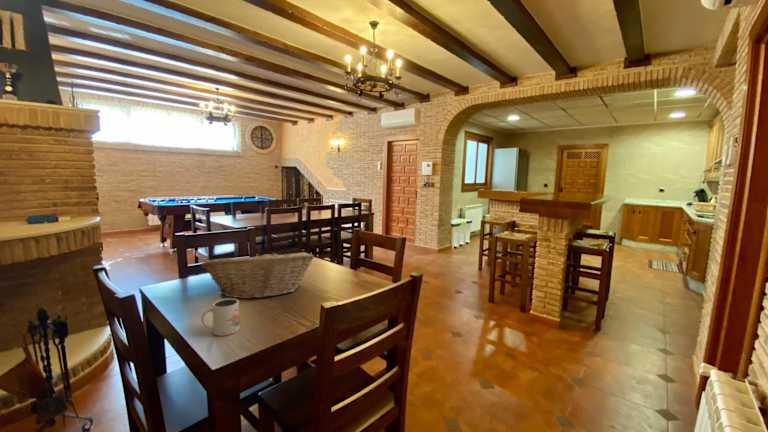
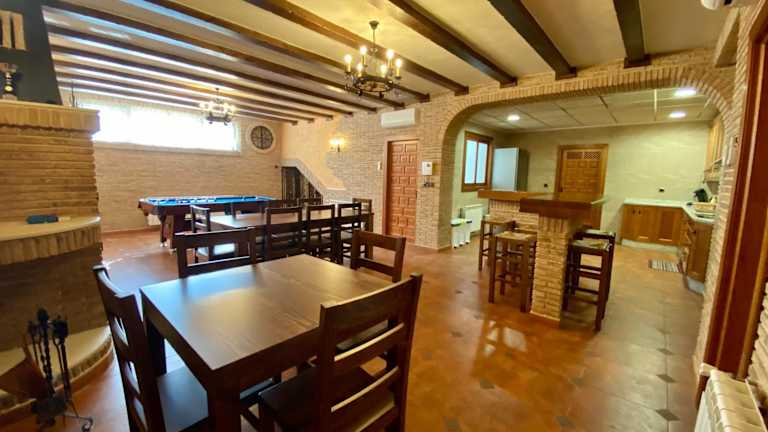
- mug (220, 317)
- fruit basket (261, 268)
